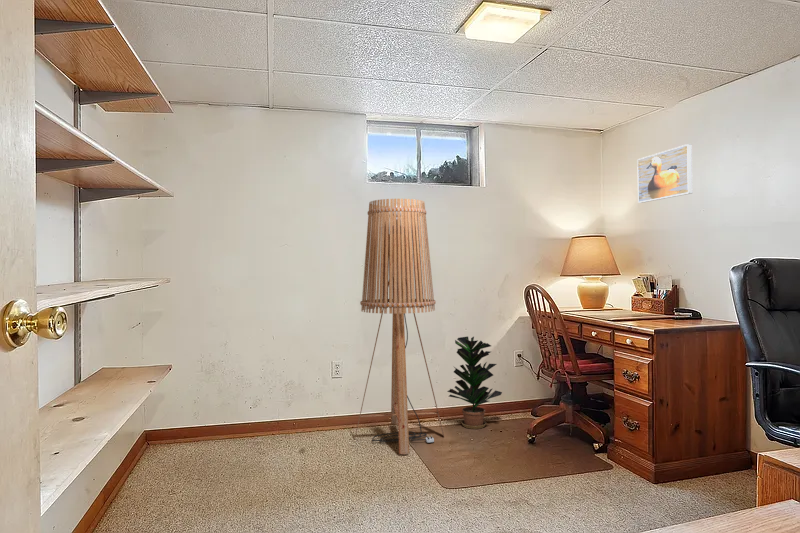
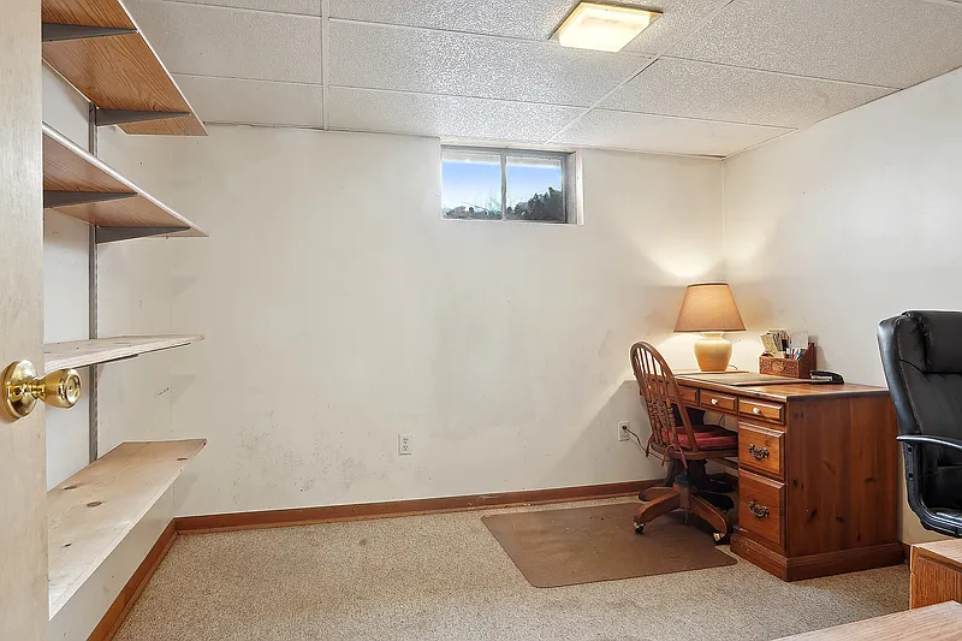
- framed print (663, 175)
- potted plant (470, 380)
- floor lamp (398, 320)
